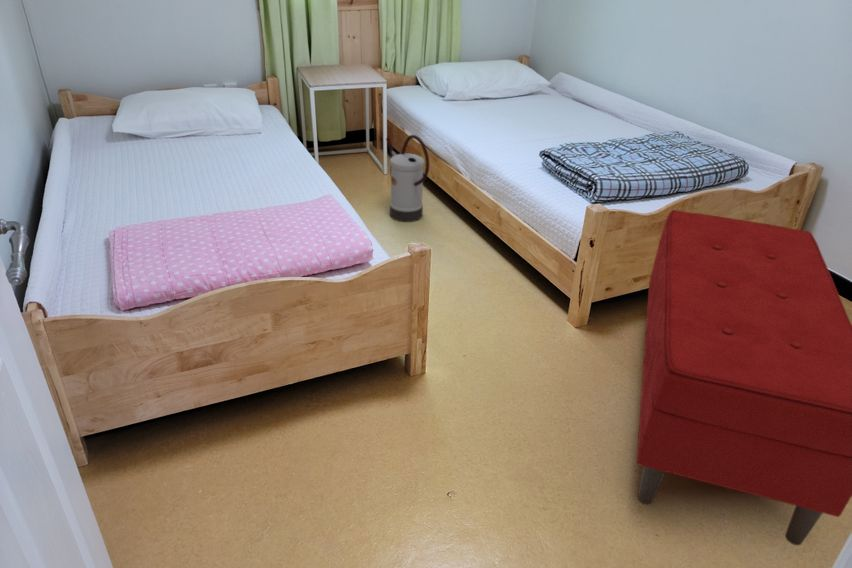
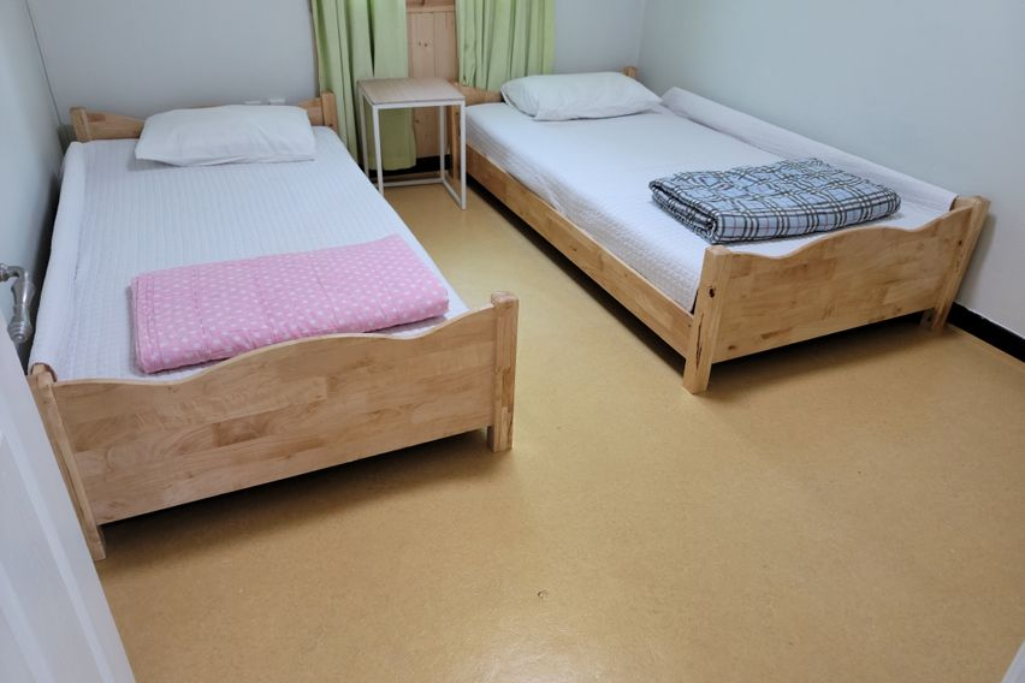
- watering can (406, 174)
- bench (730, 351)
